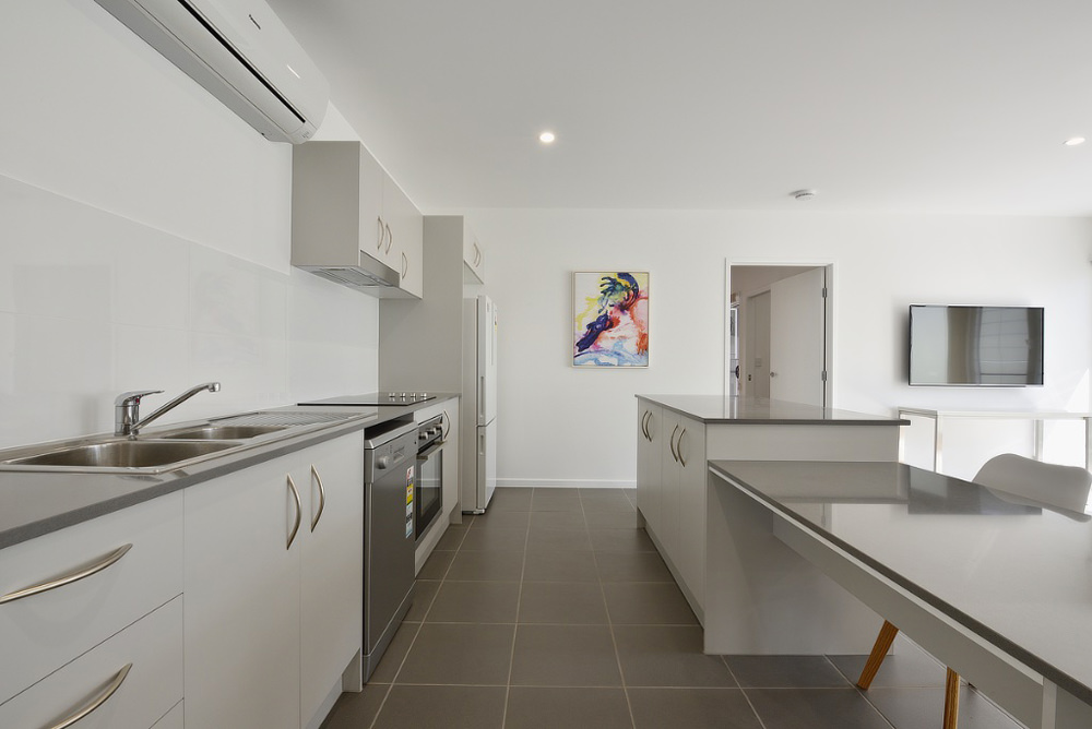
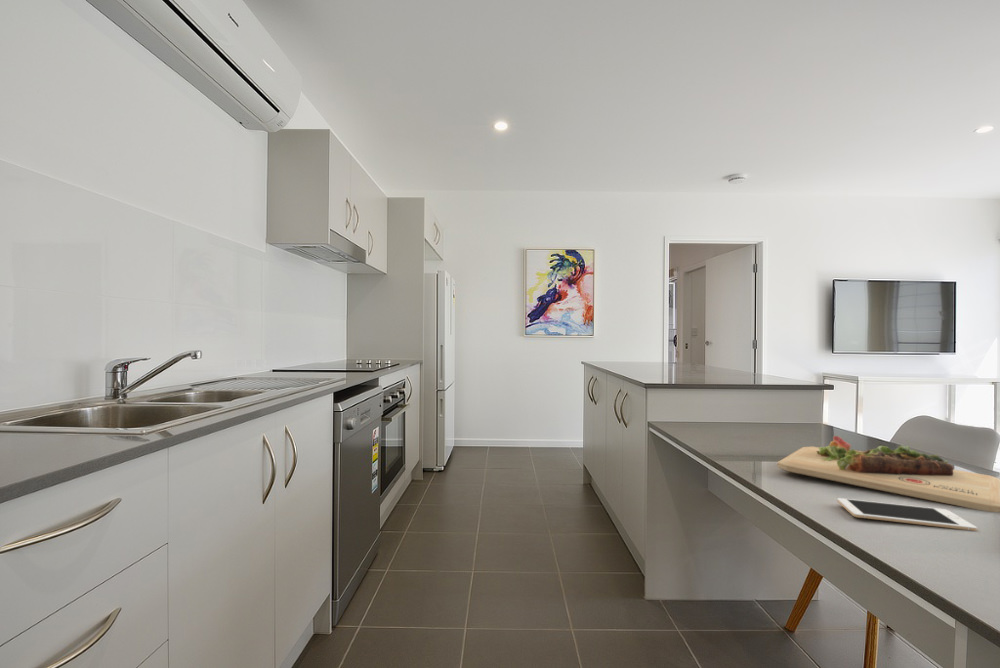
+ cutting board (884, 461)
+ cell phone (901, 513)
